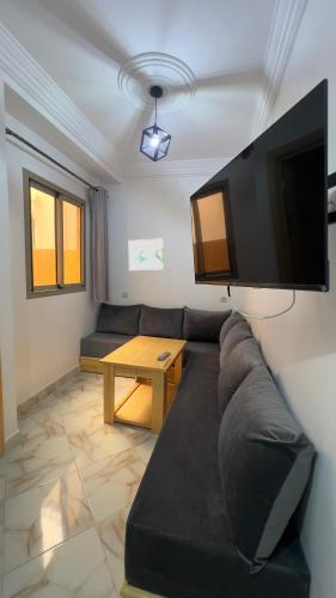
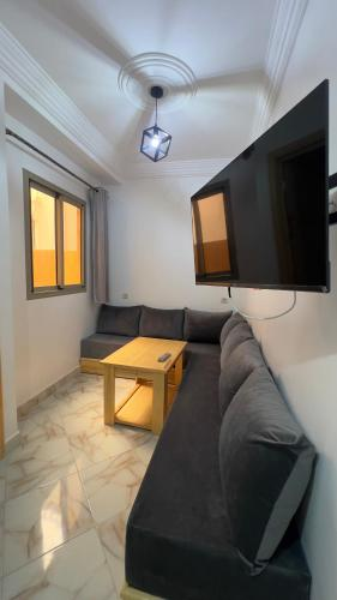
- wall art (145, 255)
